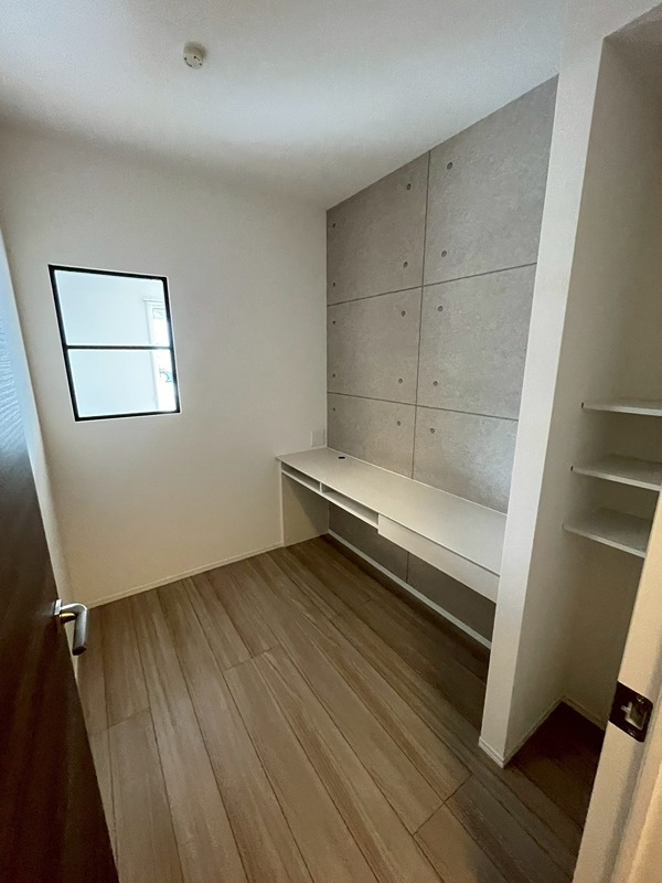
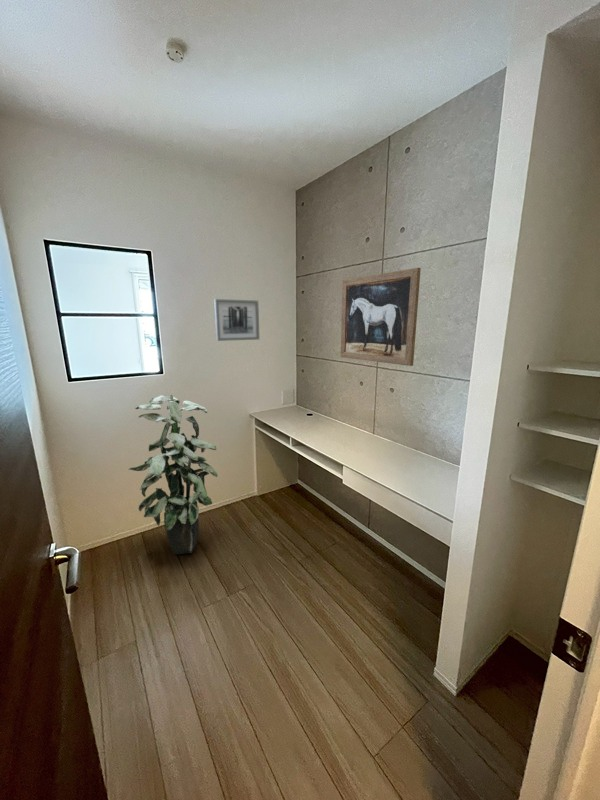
+ wall art (237, 320)
+ wall art (374, 319)
+ indoor plant (174, 474)
